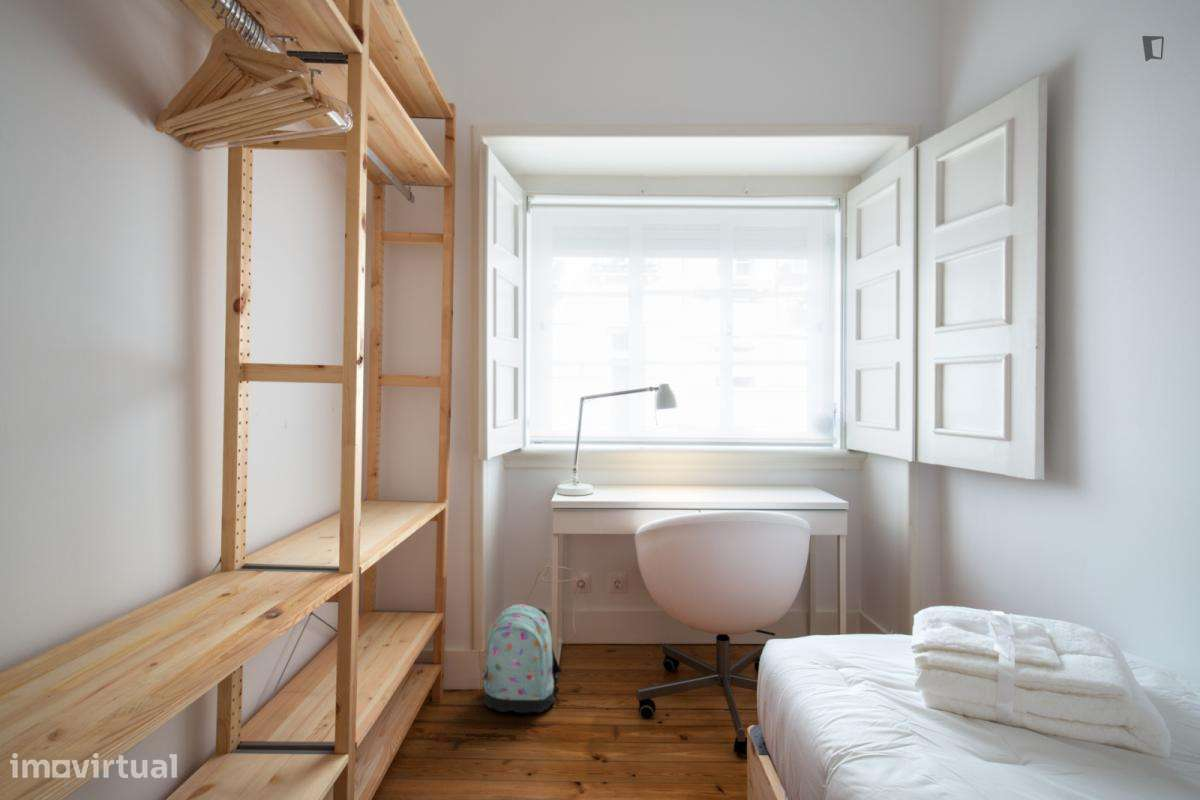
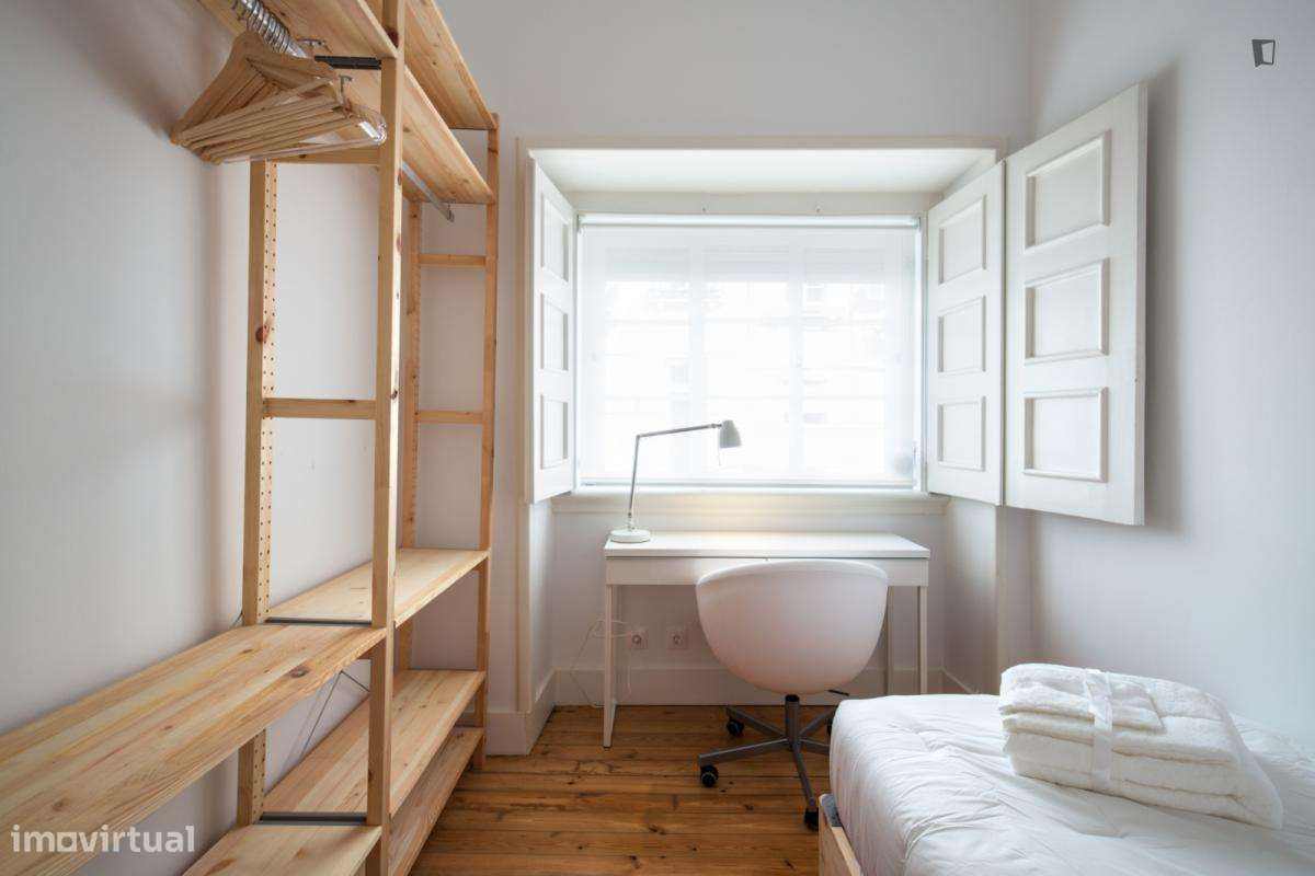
- backpack (520, 656)
